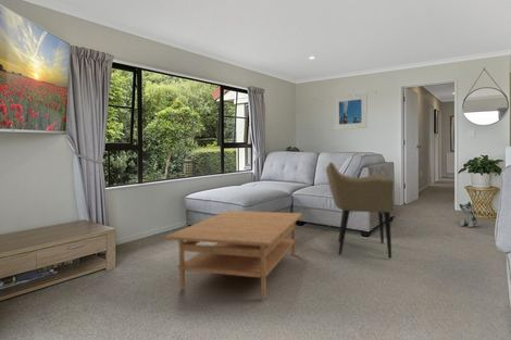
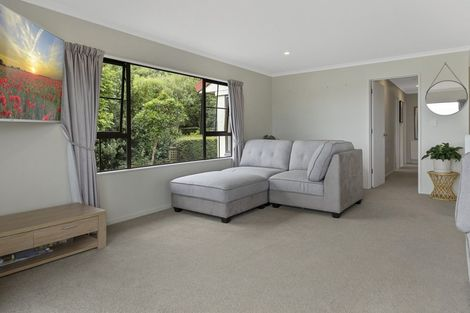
- armchair (357, 205)
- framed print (350, 112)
- coffee table (245, 245)
- plush toy (469, 213)
